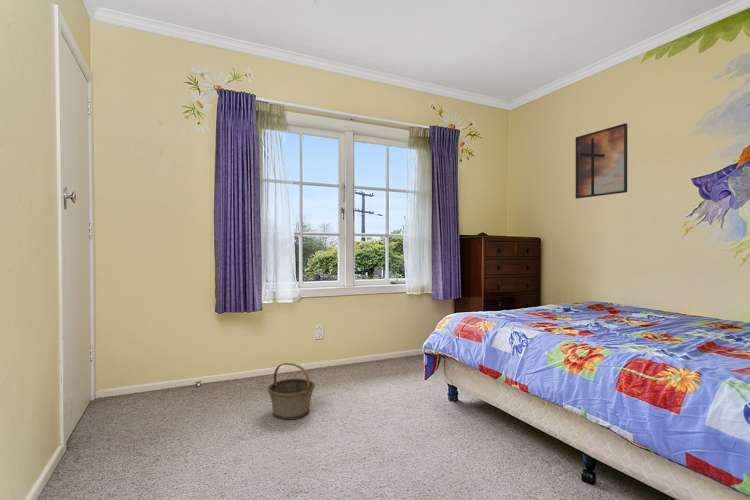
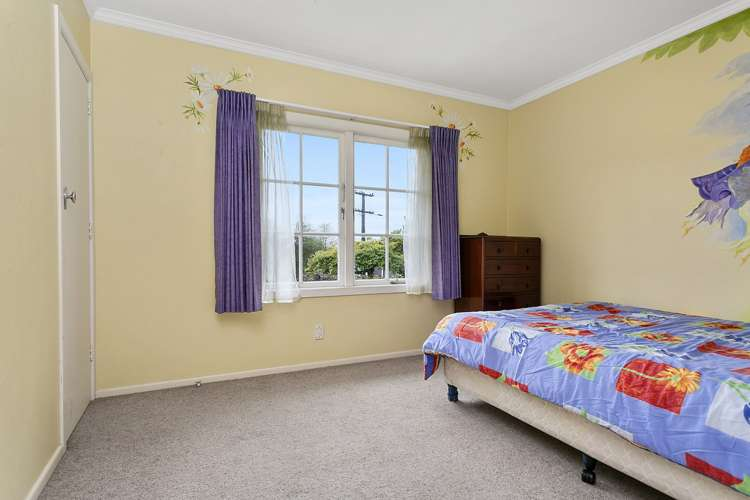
- basket (291, 387)
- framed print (599, 163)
